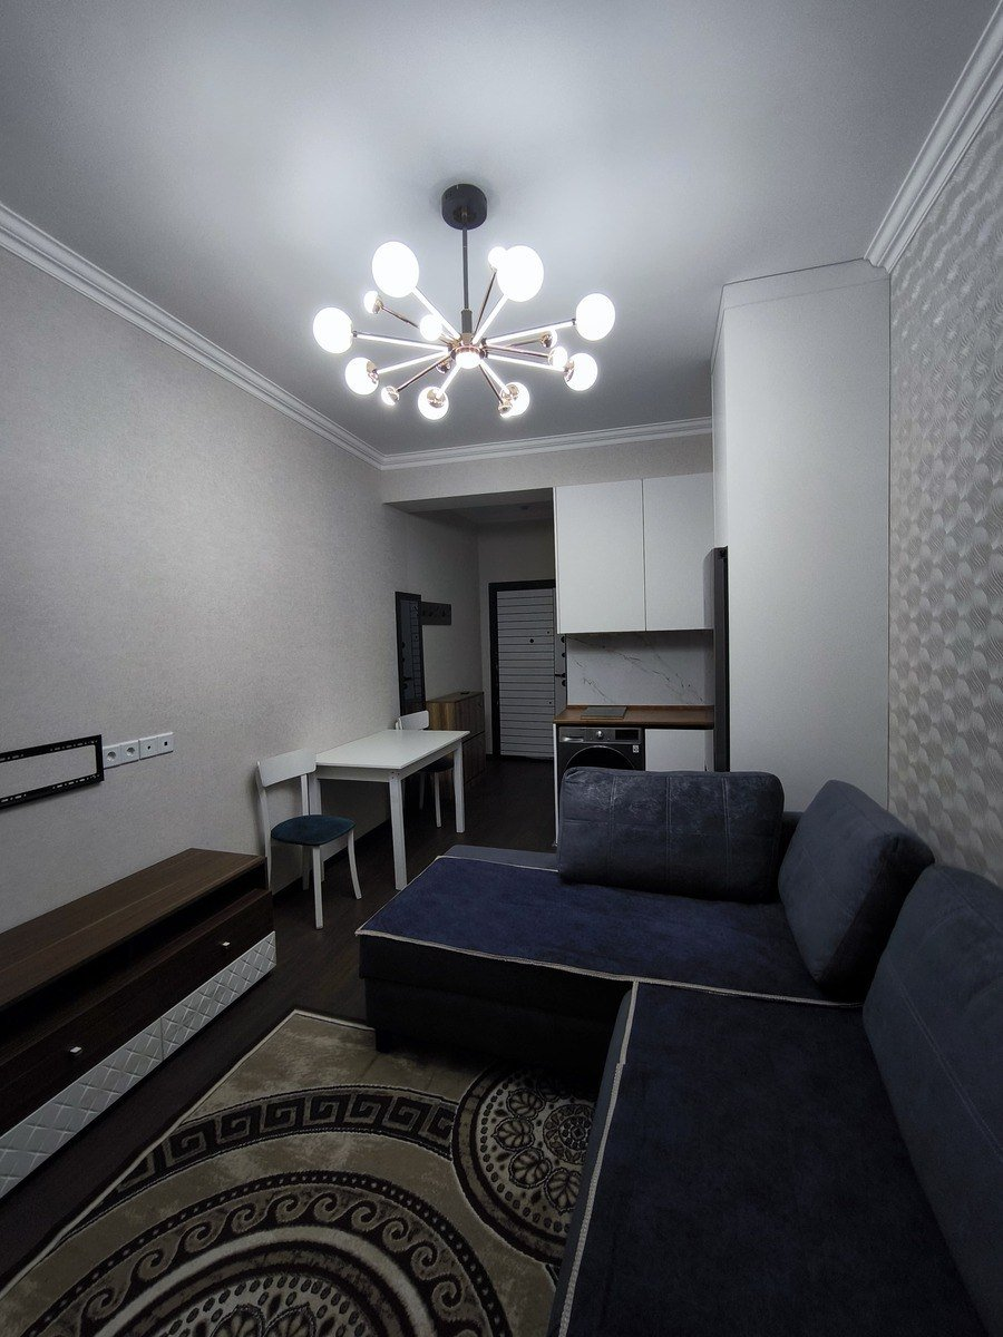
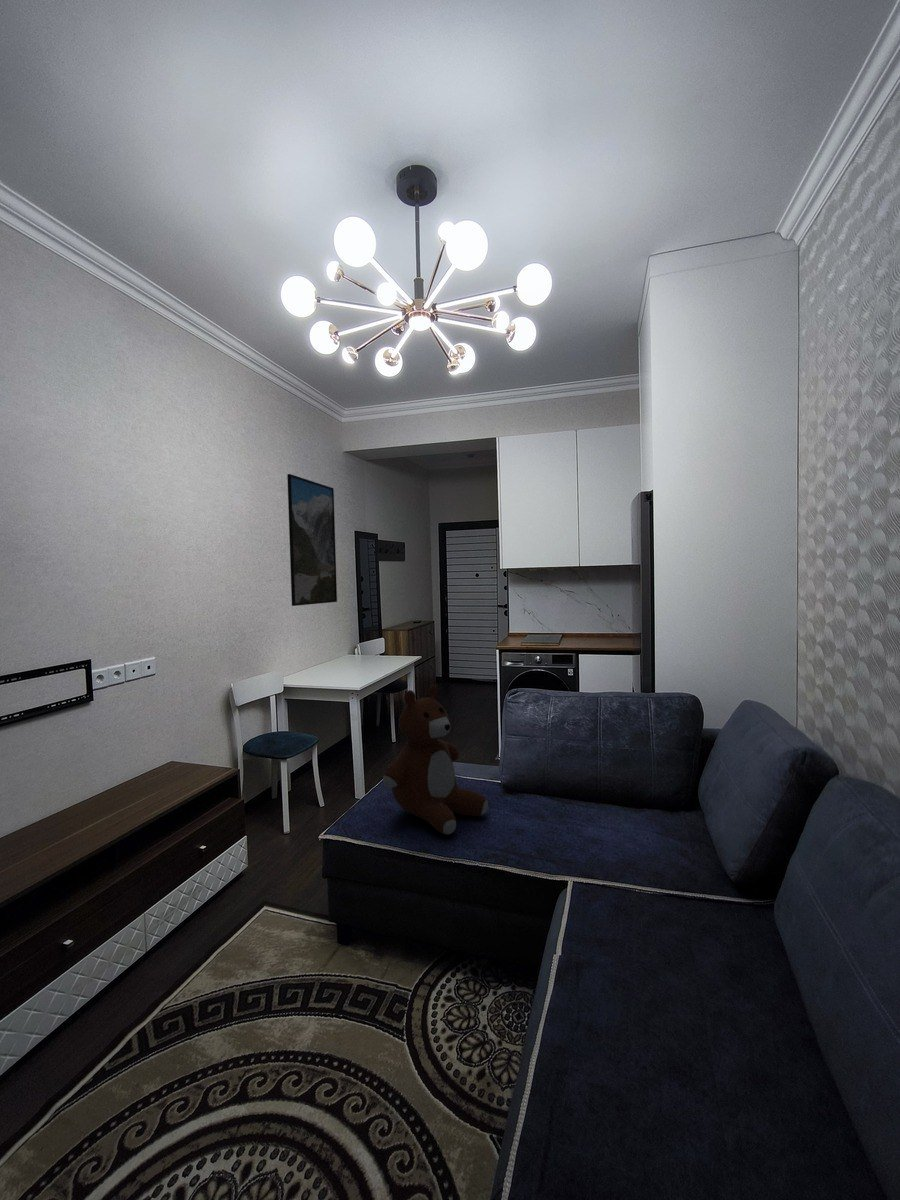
+ teddy bear (437, 753)
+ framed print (314, 542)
